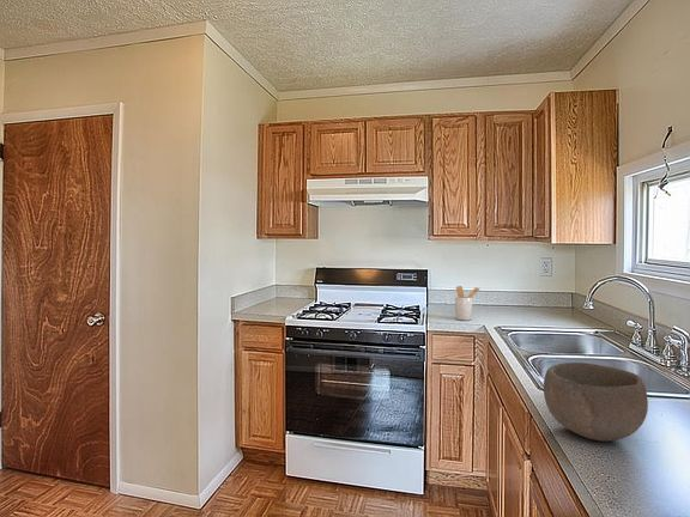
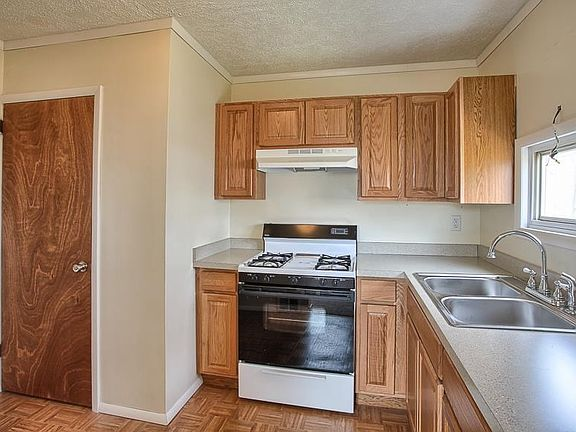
- bowl (592, 403)
- utensil holder (467, 302)
